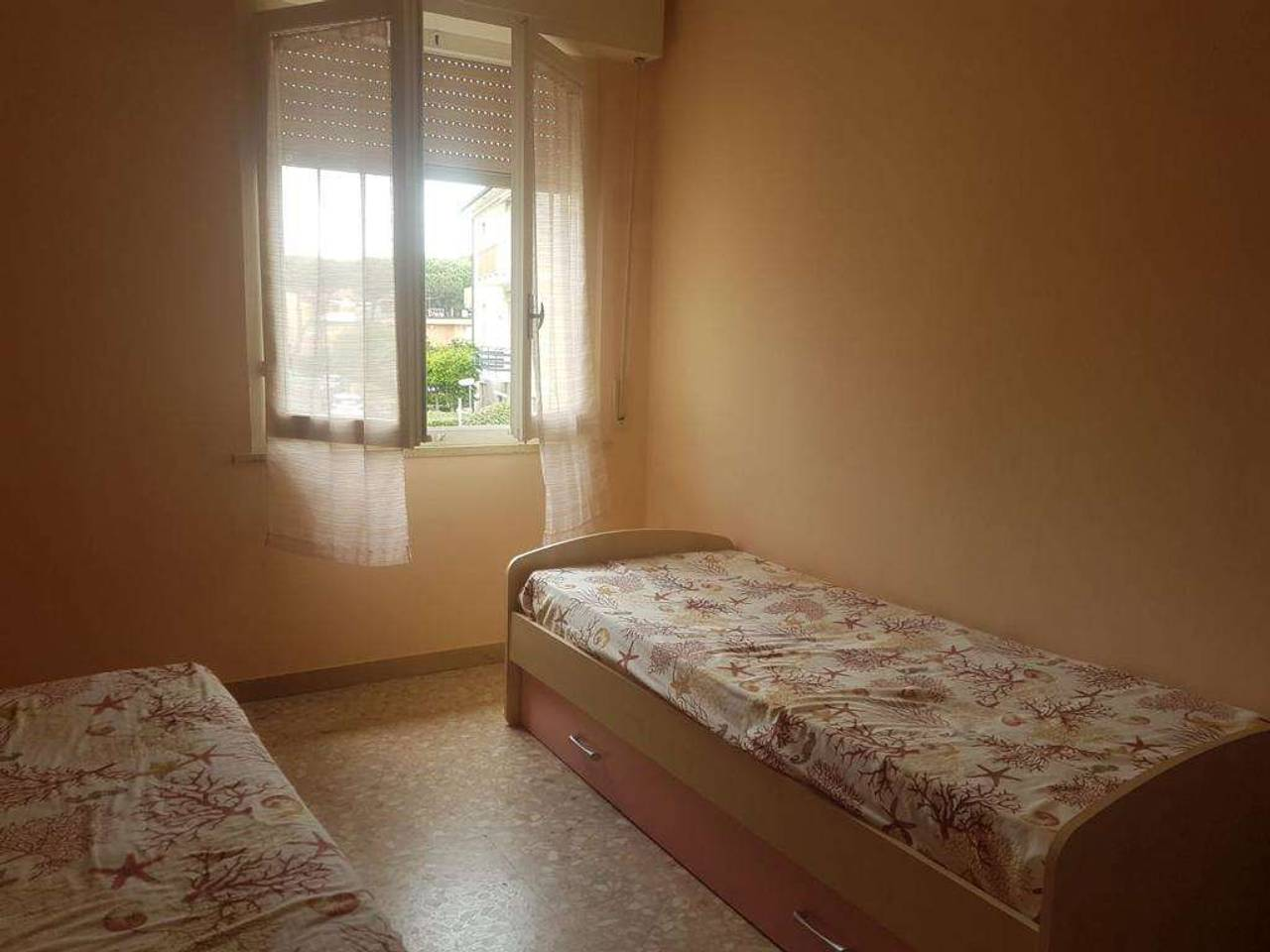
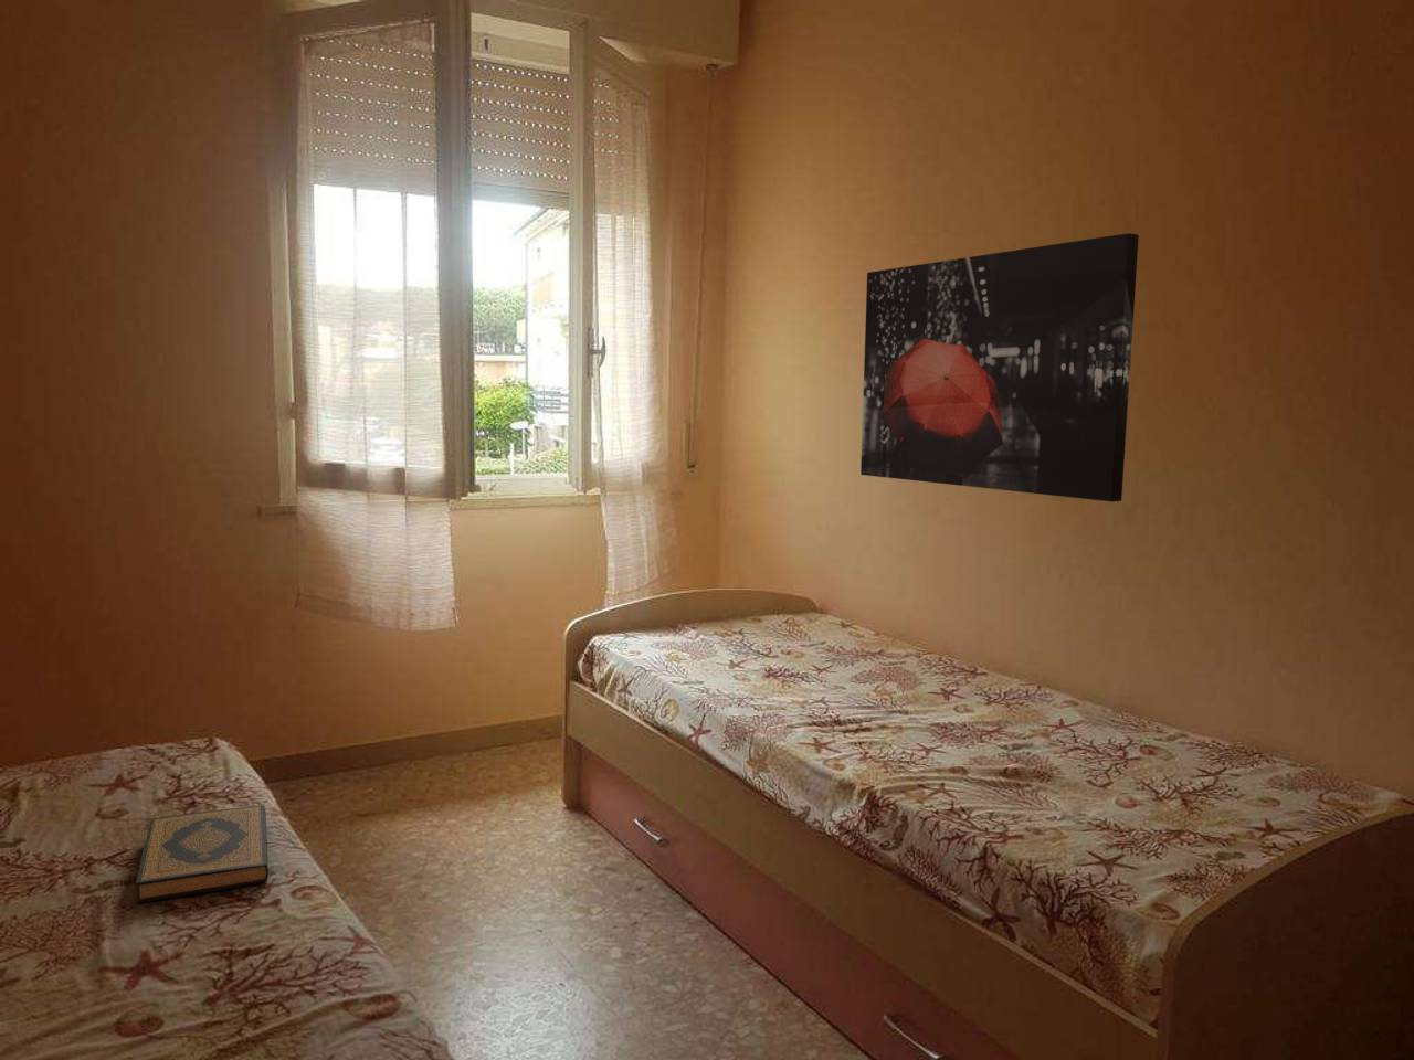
+ hardback book (207, 848)
+ wall art (979, 372)
